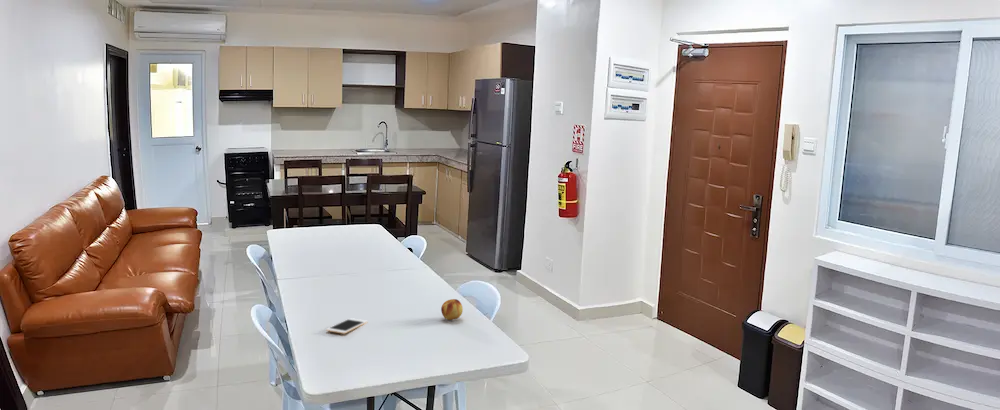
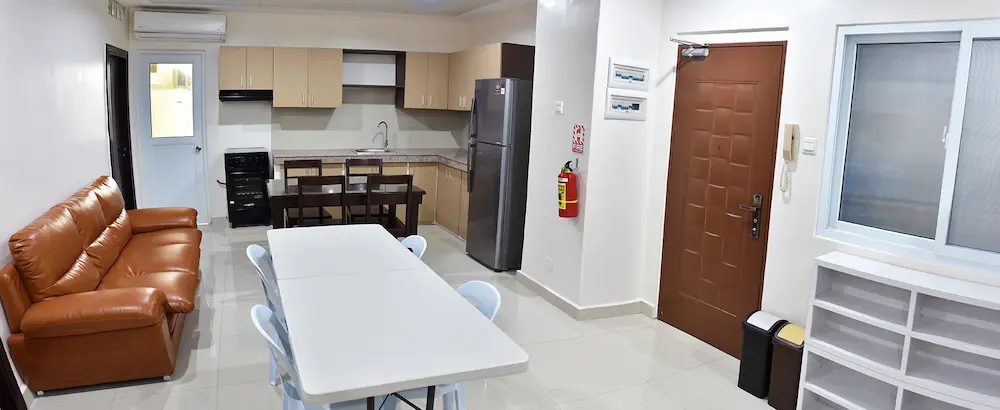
- cell phone (347, 325)
- fruit (451, 309)
